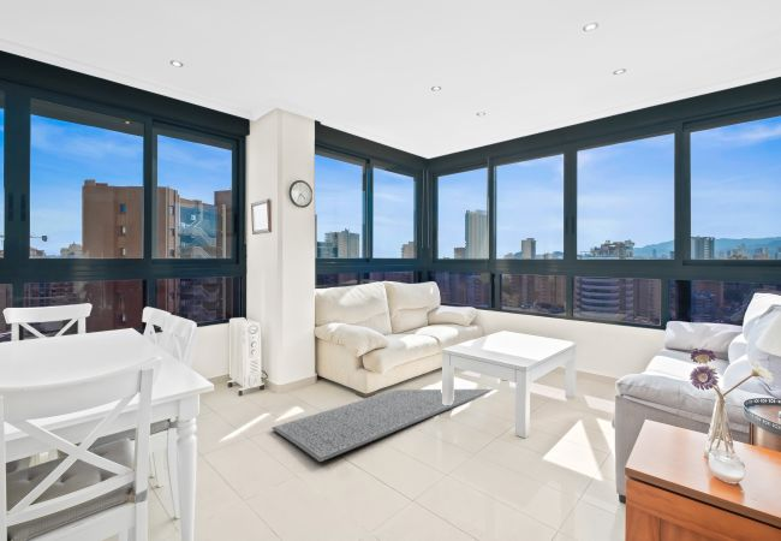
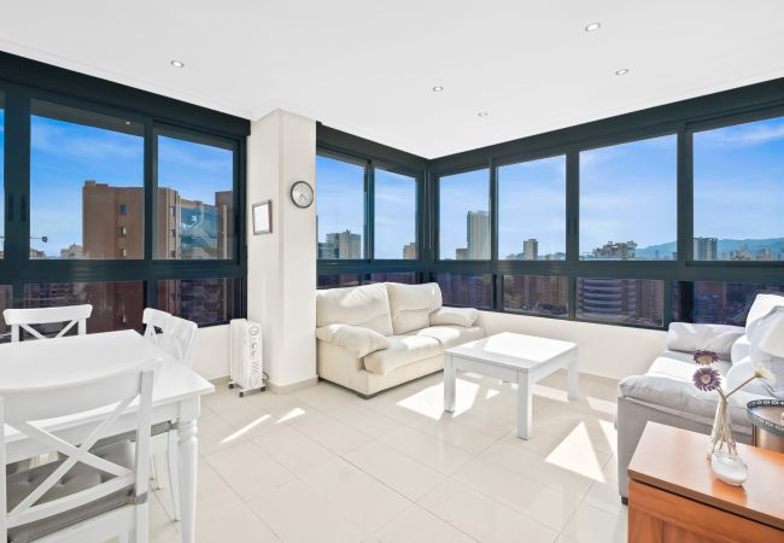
- rug (407, 403)
